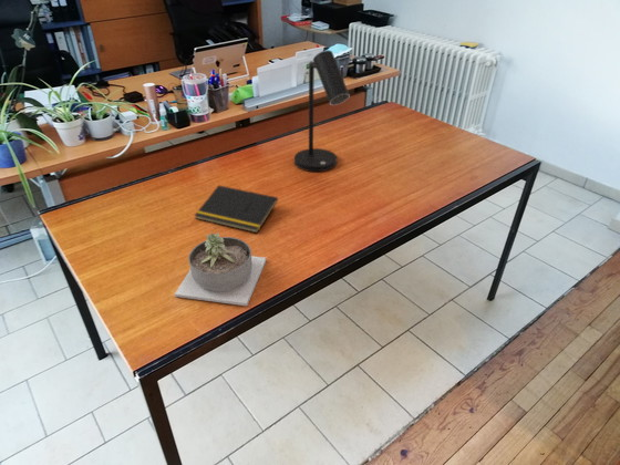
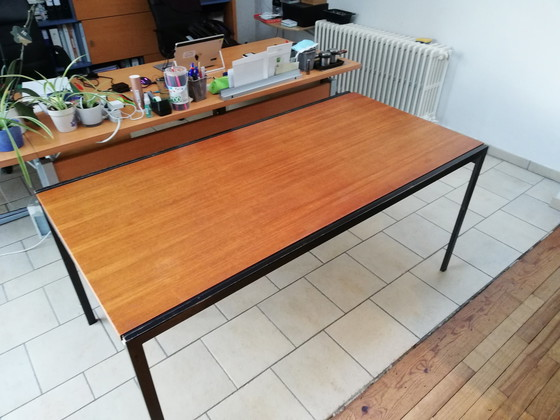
- notepad (236, 207)
- desk lamp (312, 112)
- succulent planter (219, 257)
